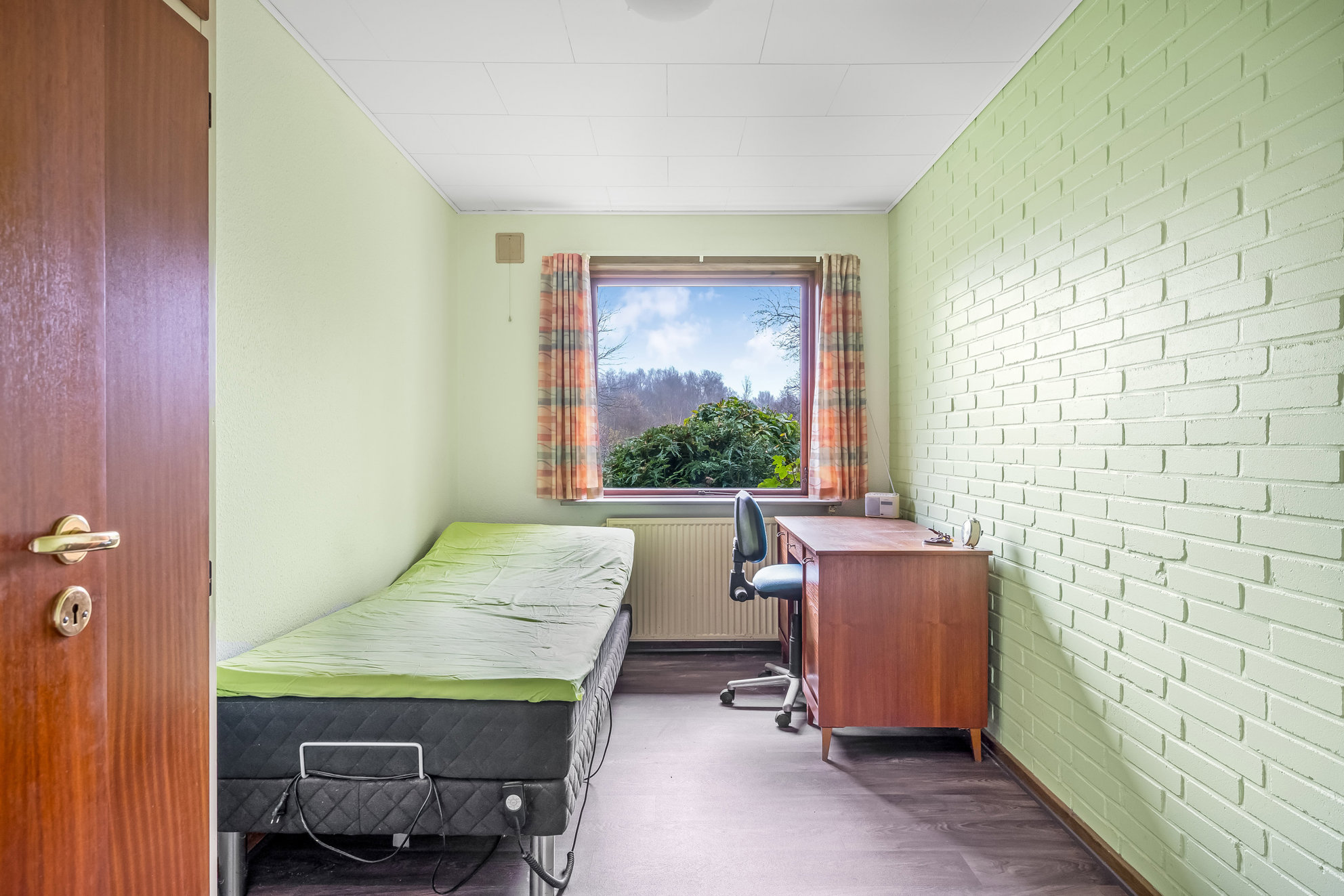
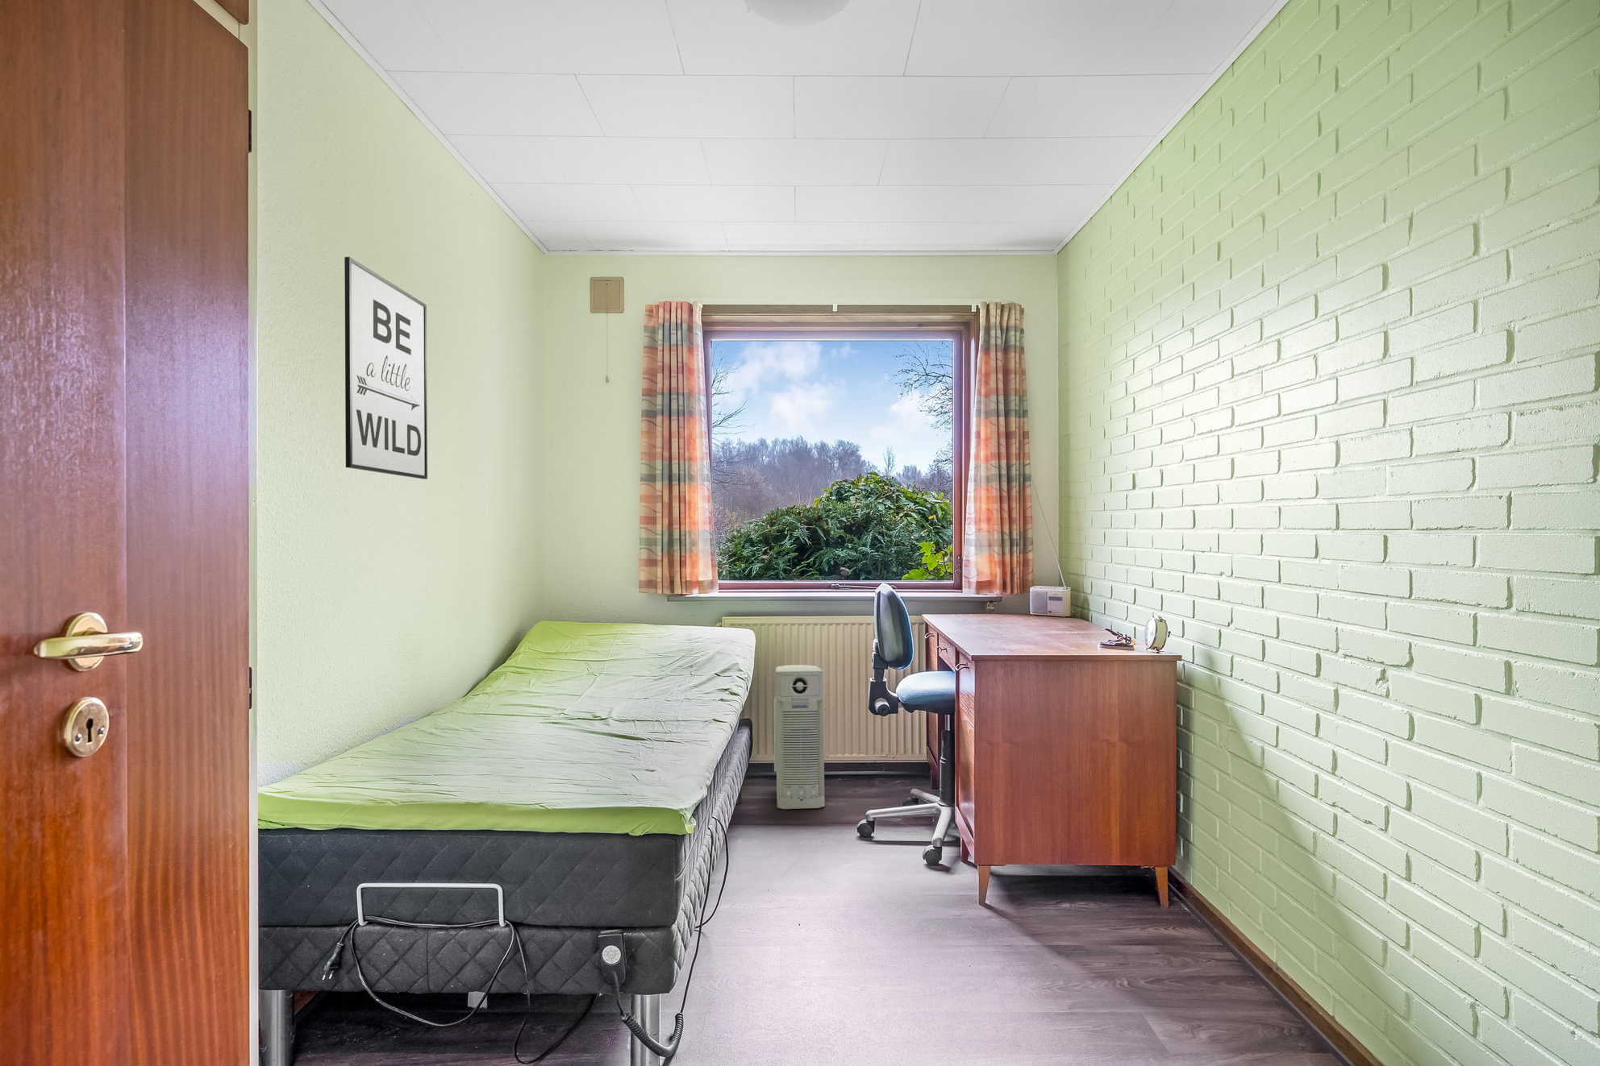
+ wall art (389, 378)
+ air purifier (798, 732)
